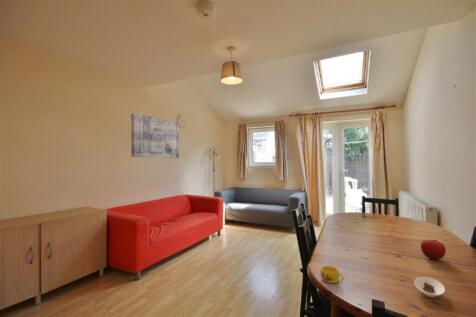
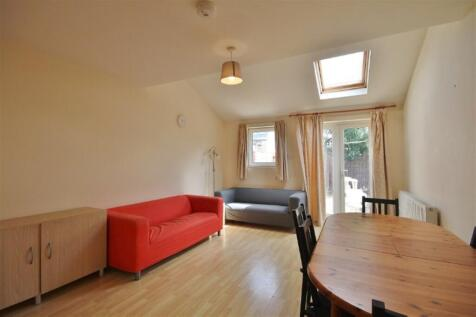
- wall art (157, 138)
- fruit (432, 248)
- saucer (429, 288)
- cup (332, 275)
